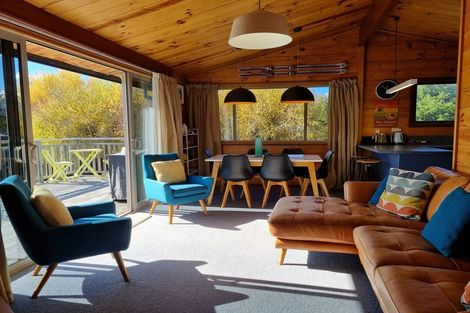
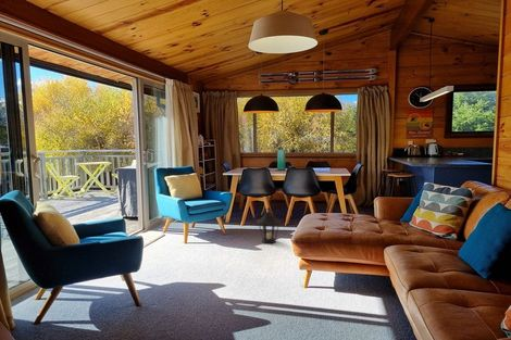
+ lantern (269, 224)
